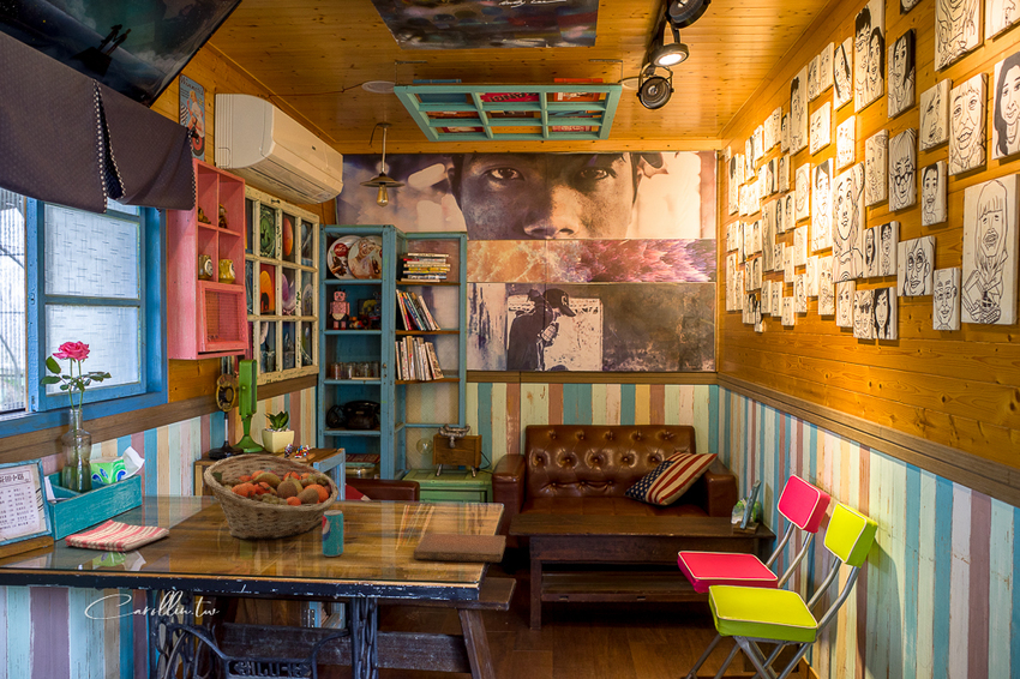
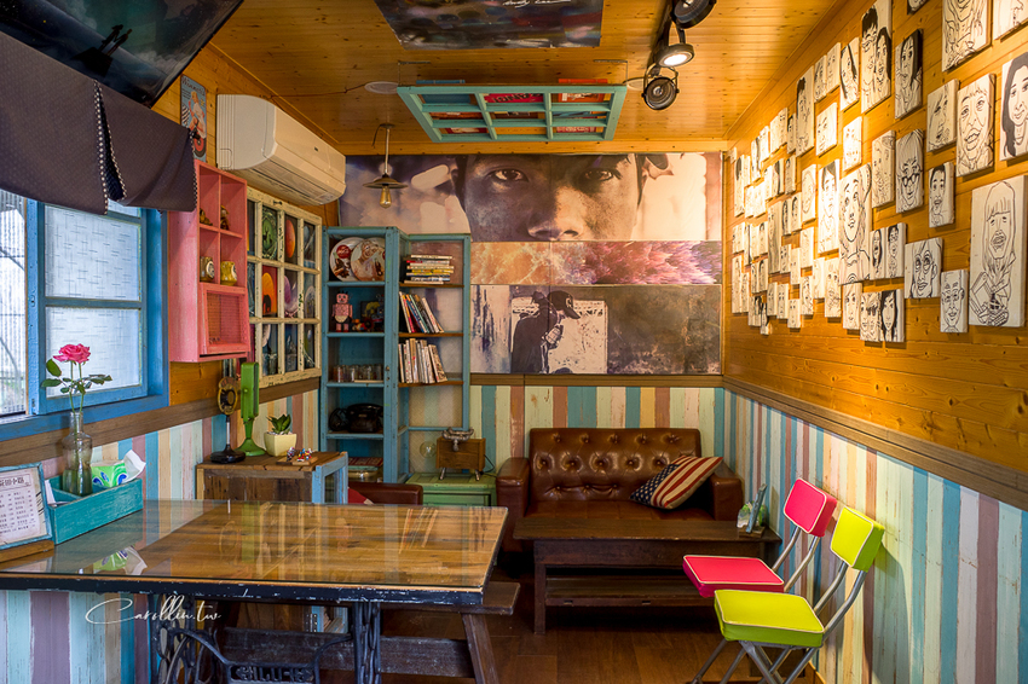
- beverage can (332, 533)
- fruit basket (274, 492)
- dish towel (118, 535)
- notebook (461, 547)
